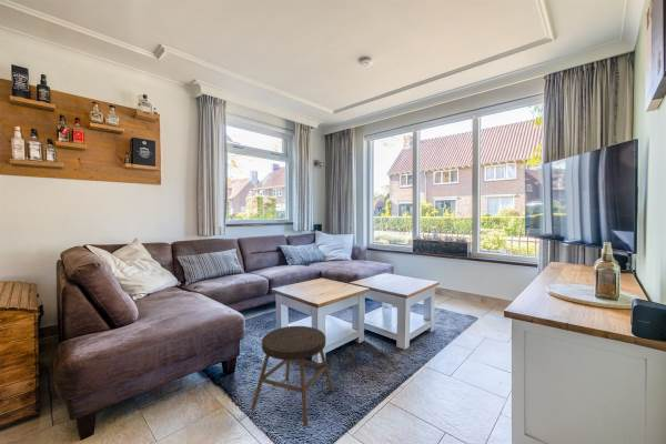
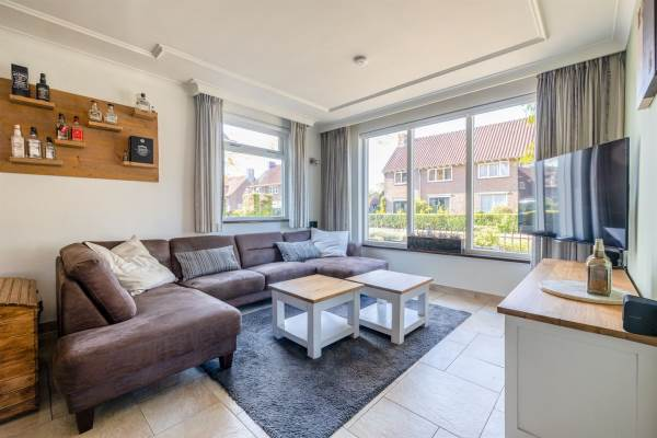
- stool (289, 369)
